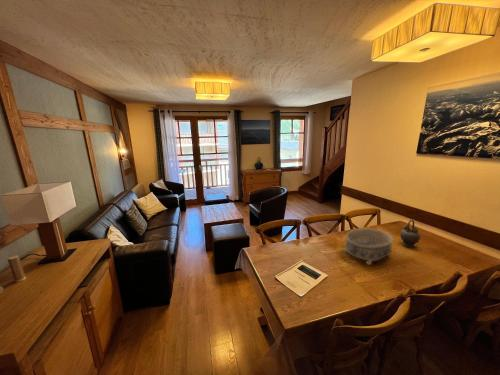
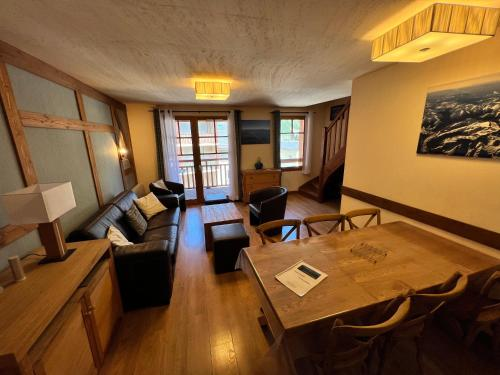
- decorative bowl (368, 244)
- teapot (411, 232)
